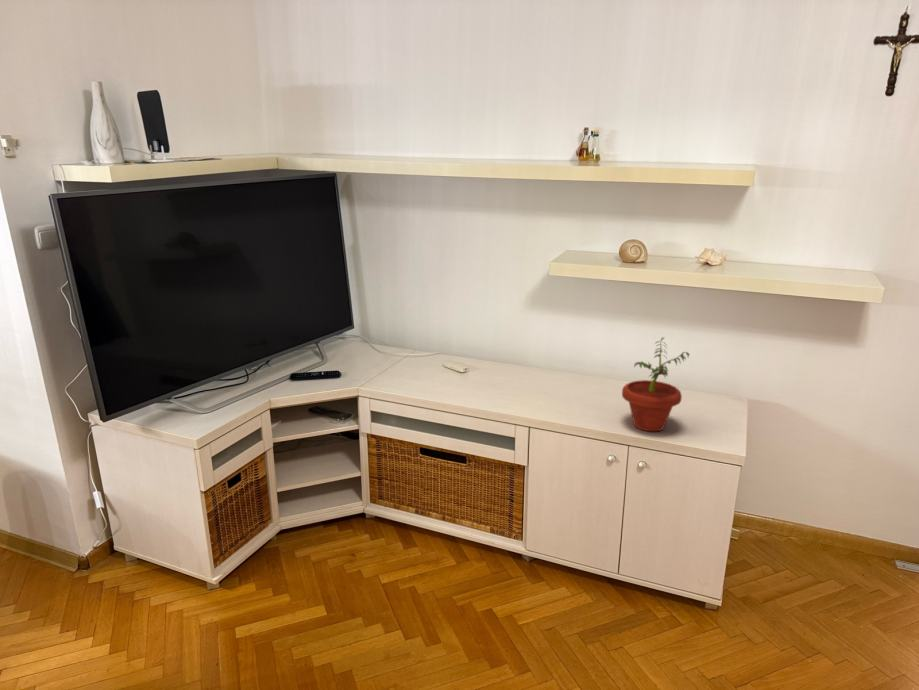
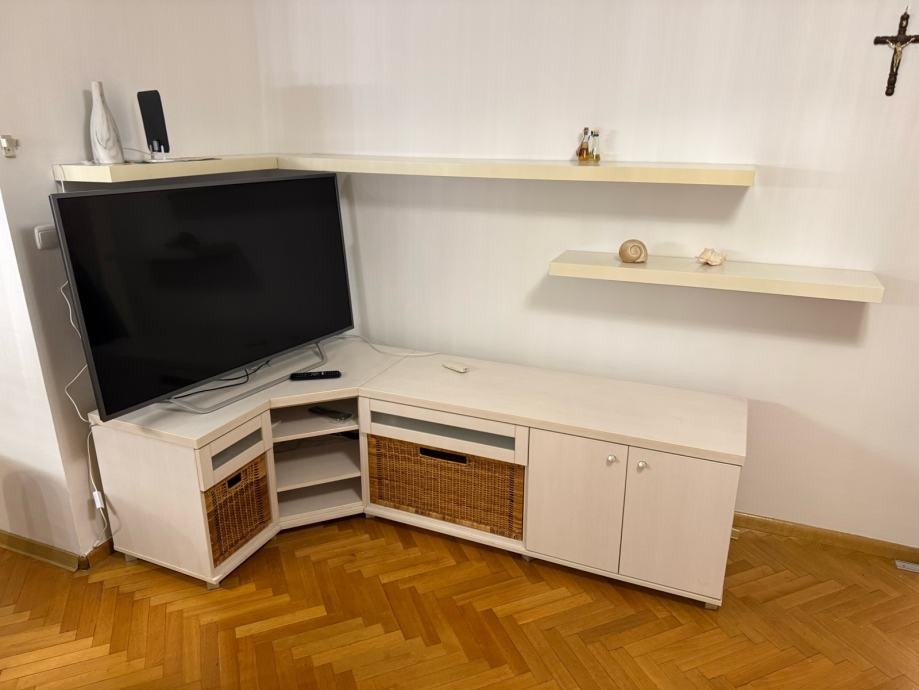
- potted plant (654, 384)
